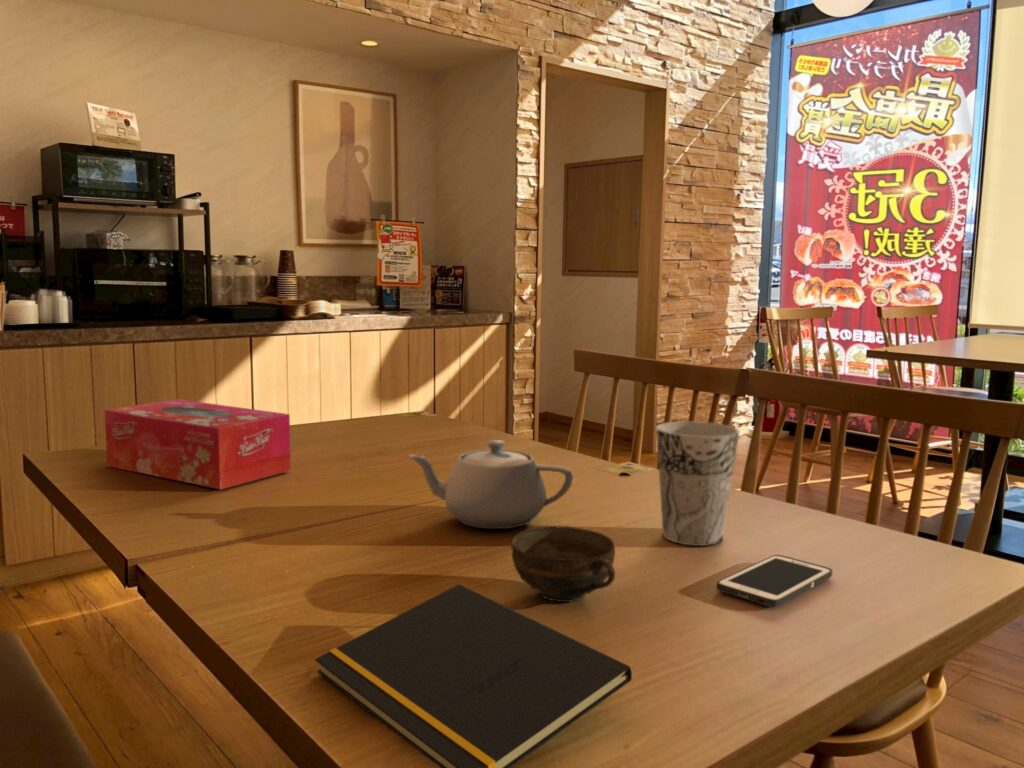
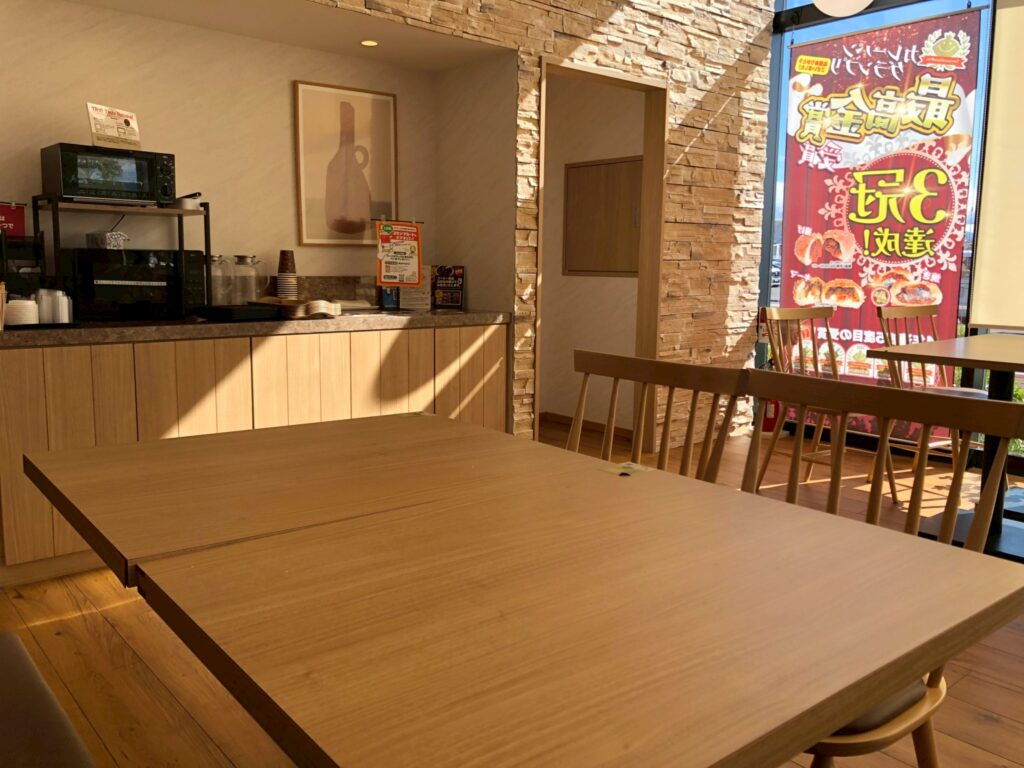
- notepad (465, 669)
- tissue box (197, 440)
- cup (570, 570)
- teapot (490, 480)
- cell phone (775, 579)
- cup (694, 483)
